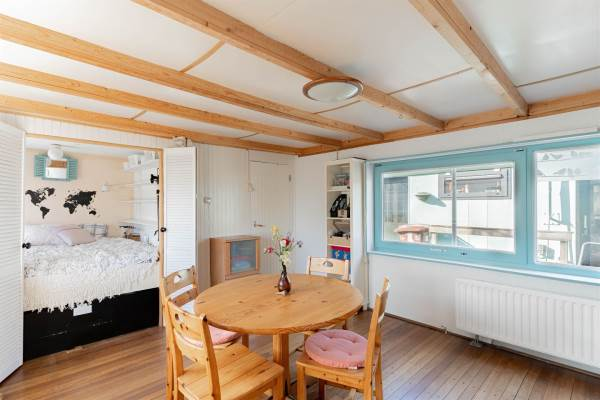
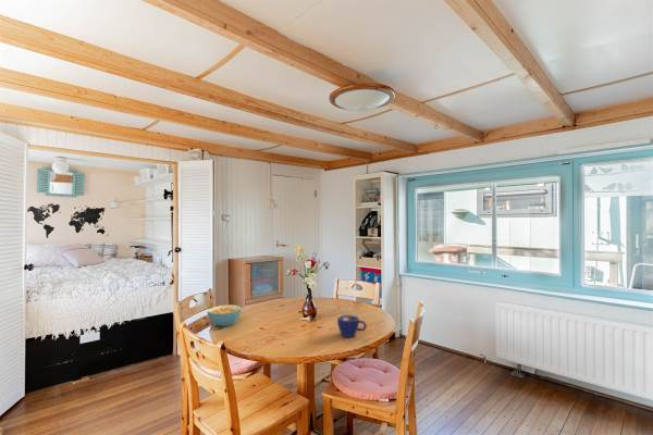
+ cup (352, 325)
+ cereal bowl (224, 316)
